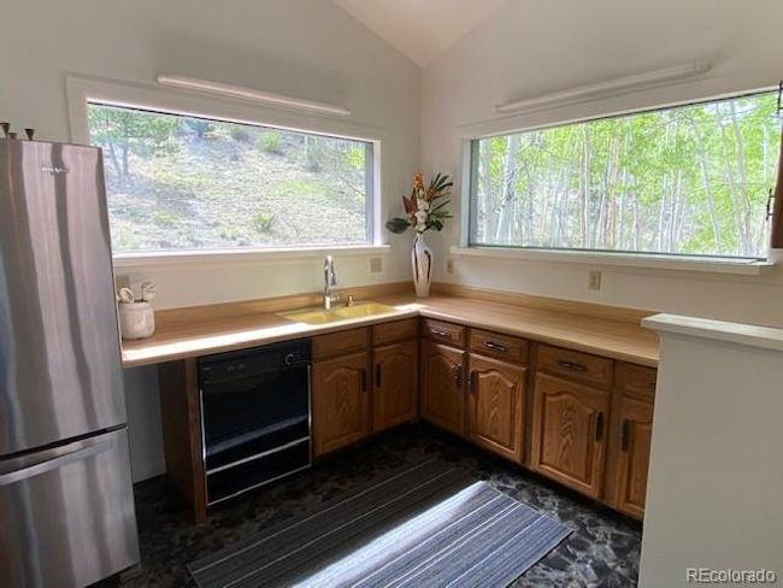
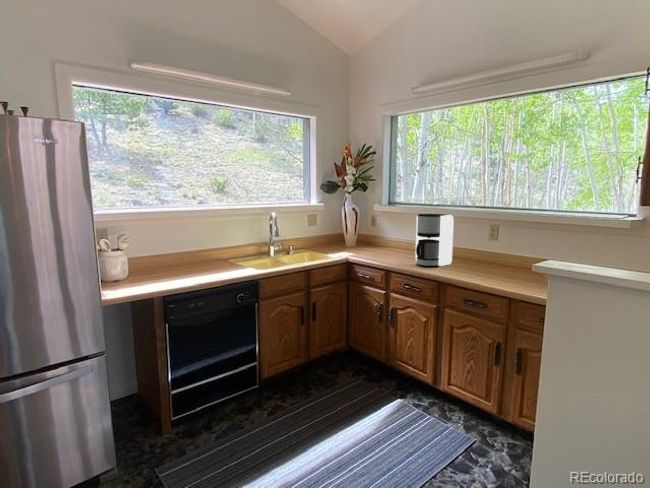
+ coffee maker (428, 239)
